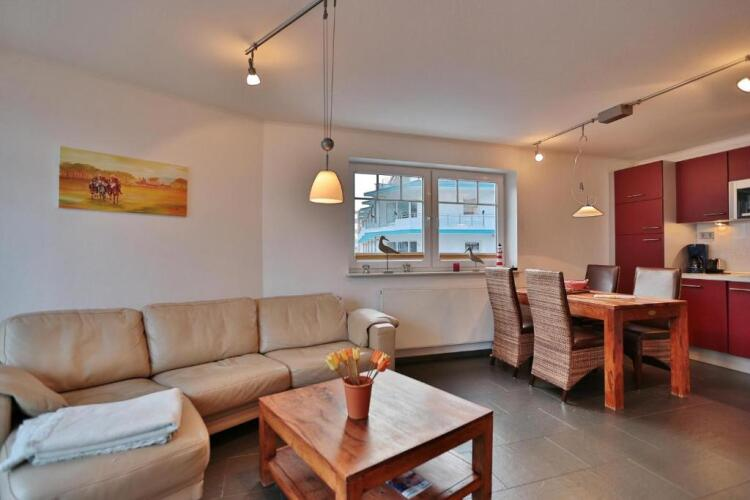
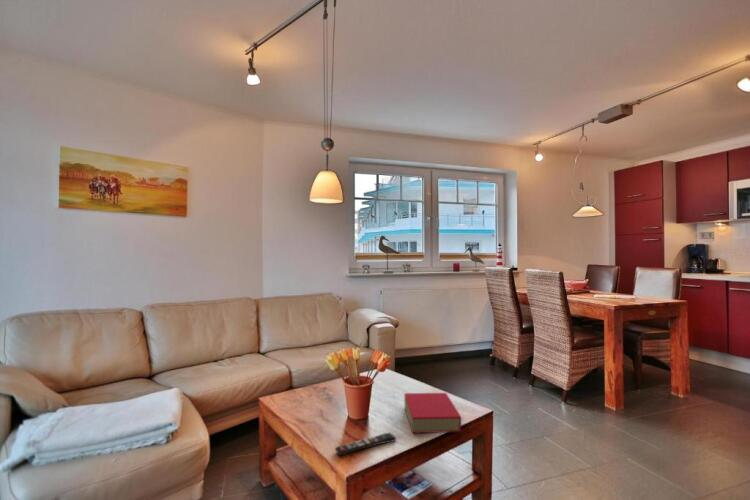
+ remote control (366, 443)
+ book (430, 411)
